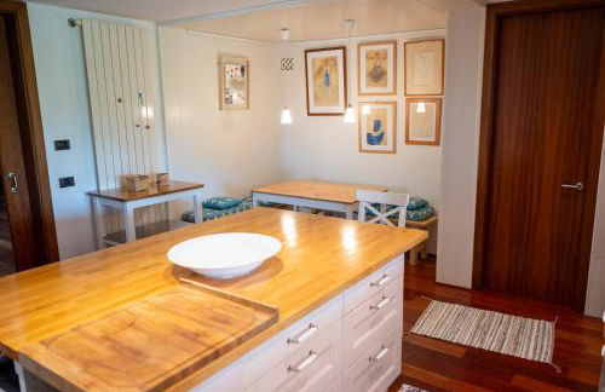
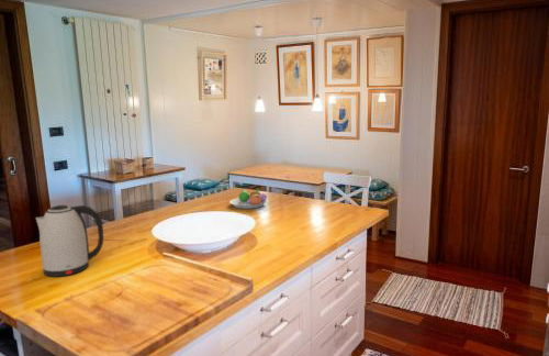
+ kettle (71, 235)
+ fruit bowl (248, 197)
